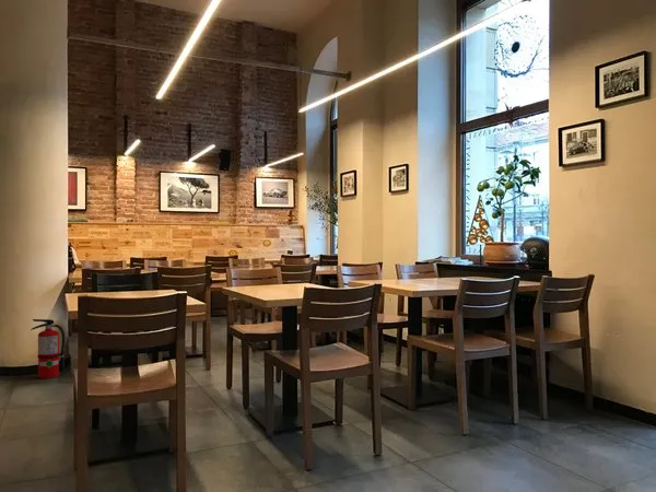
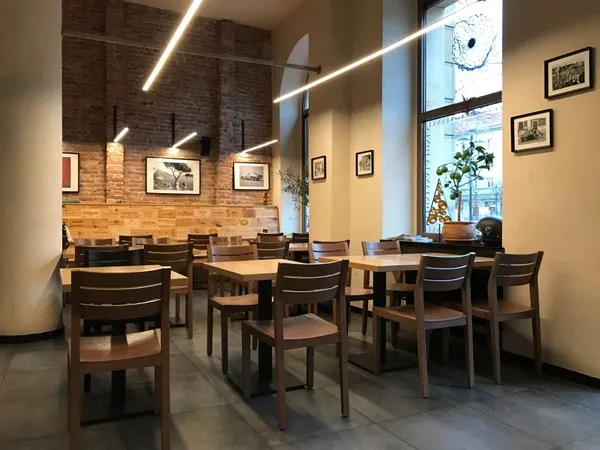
- fire extinguisher (47, 348)
